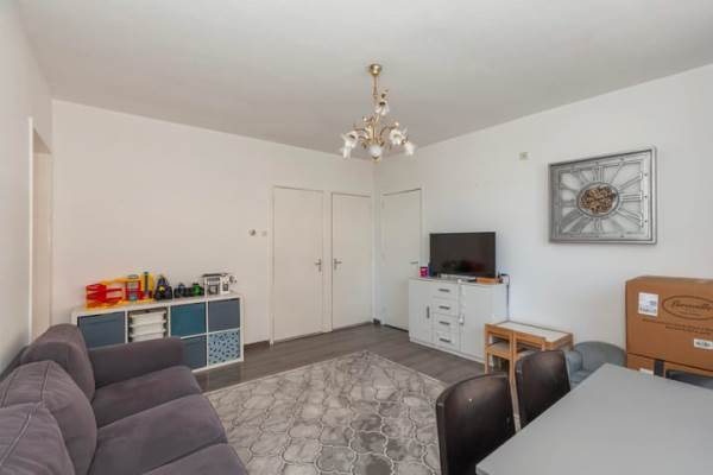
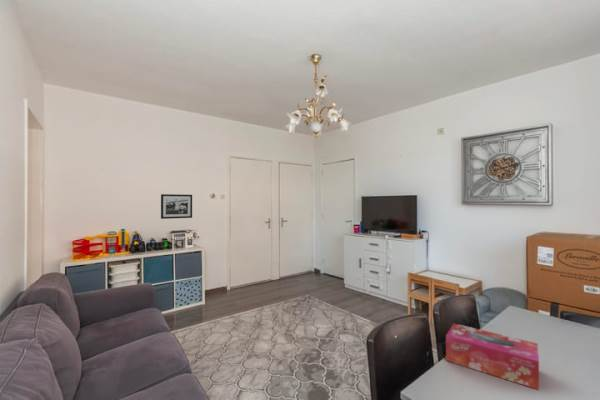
+ picture frame (177, 206)
+ tissue box (490, 352)
